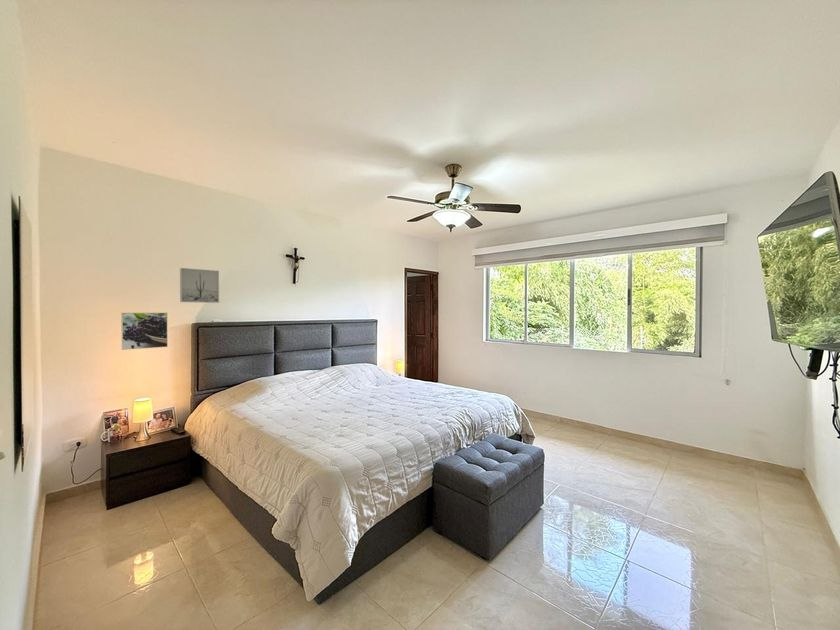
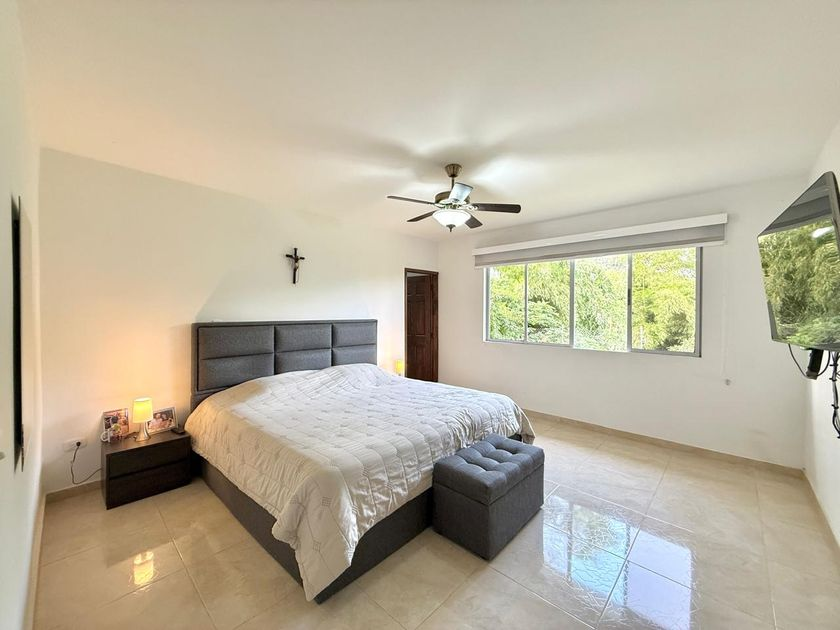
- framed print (145, 330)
- wall art (200, 286)
